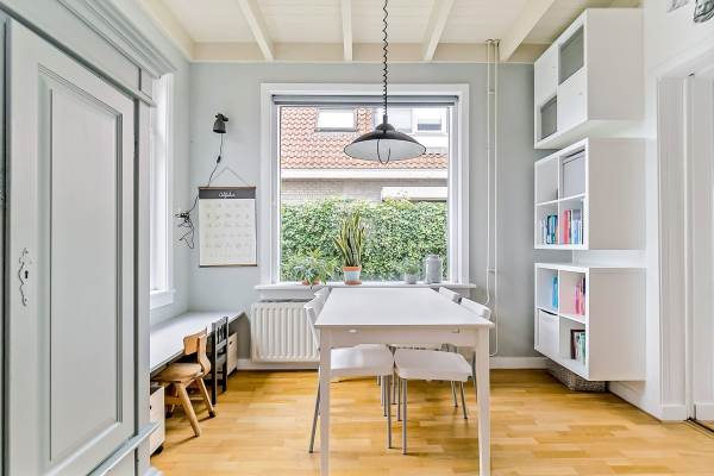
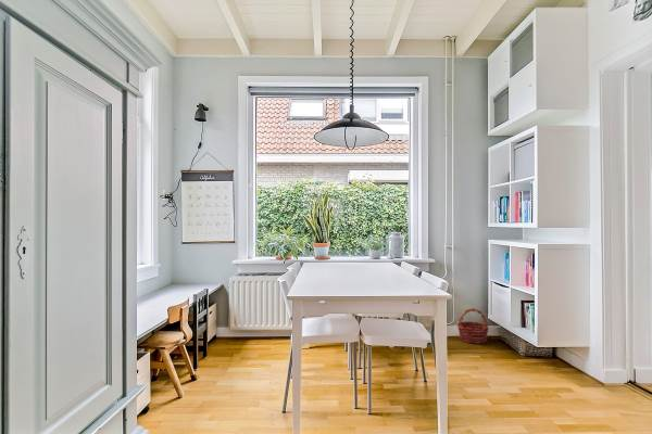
+ basket (473, 323)
